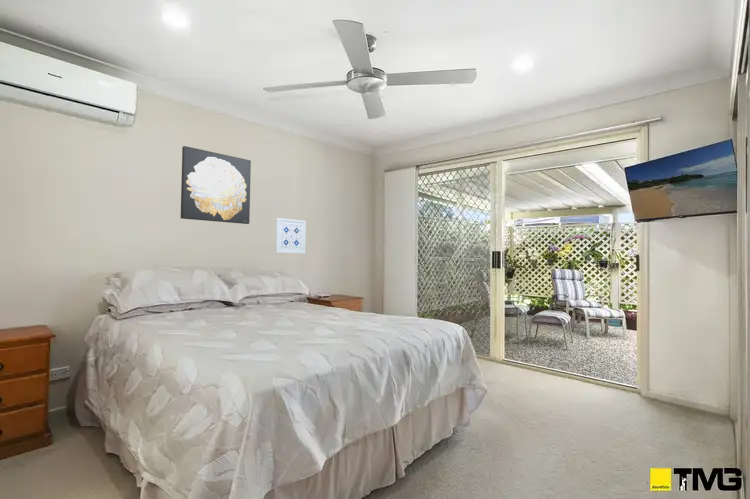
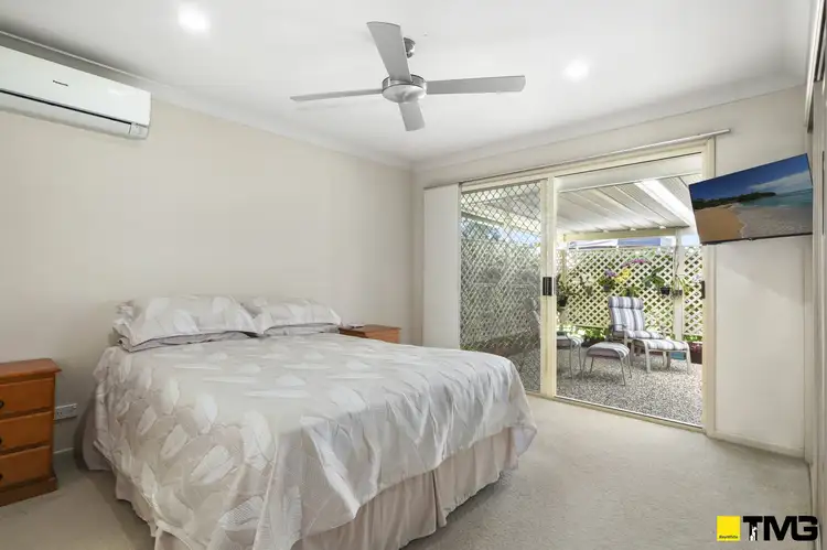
- wall art (291, 236)
- wall art (217, 187)
